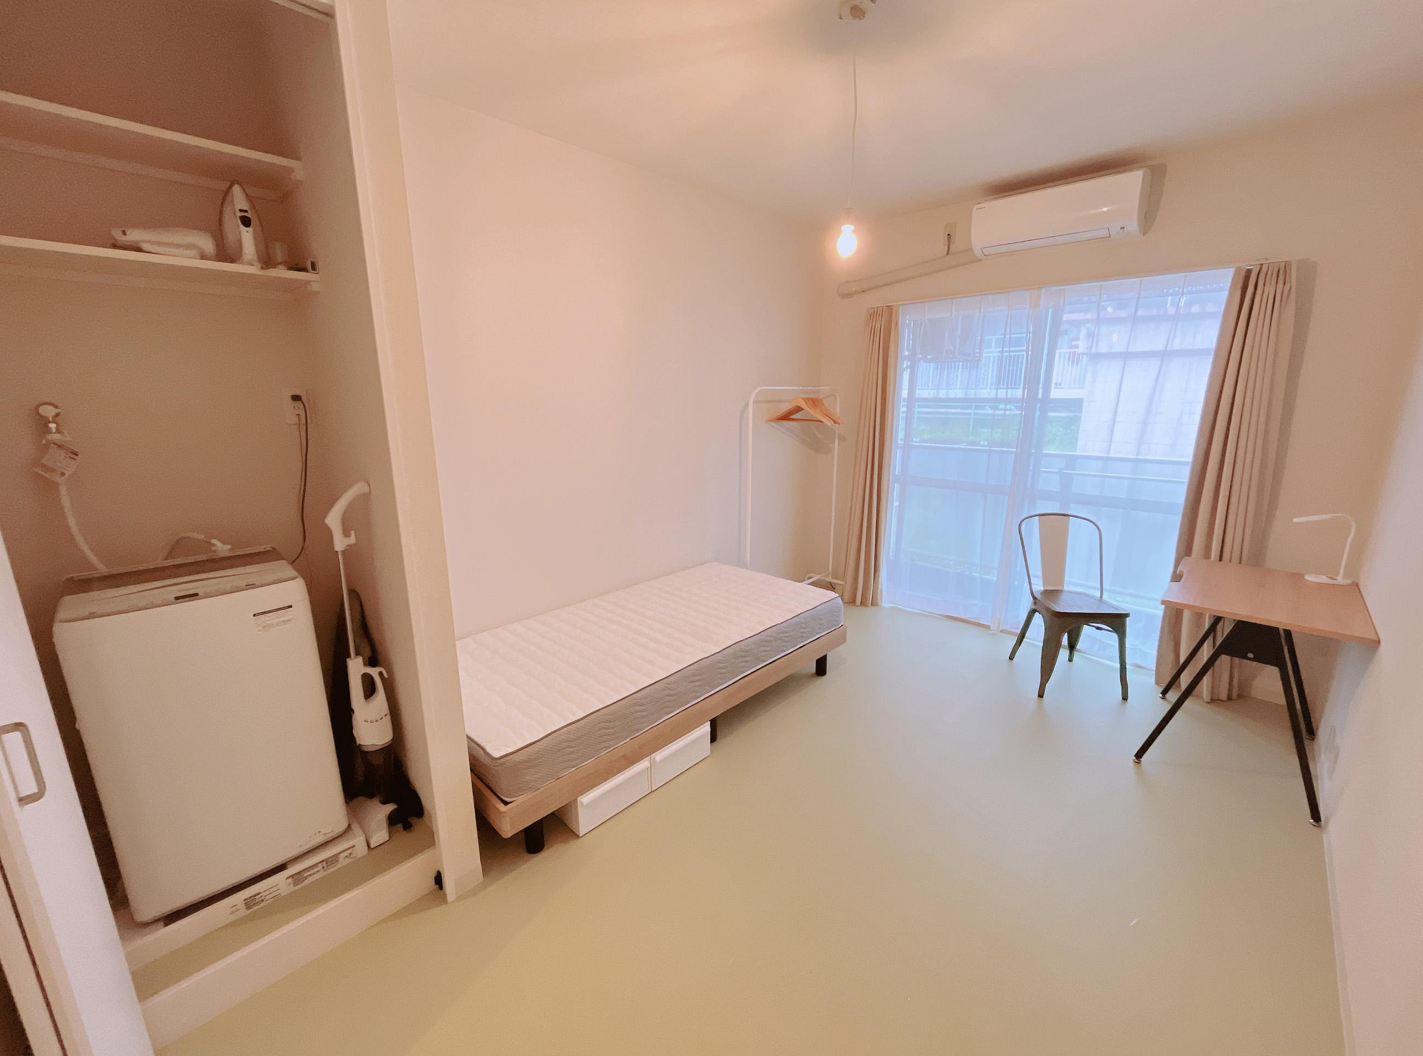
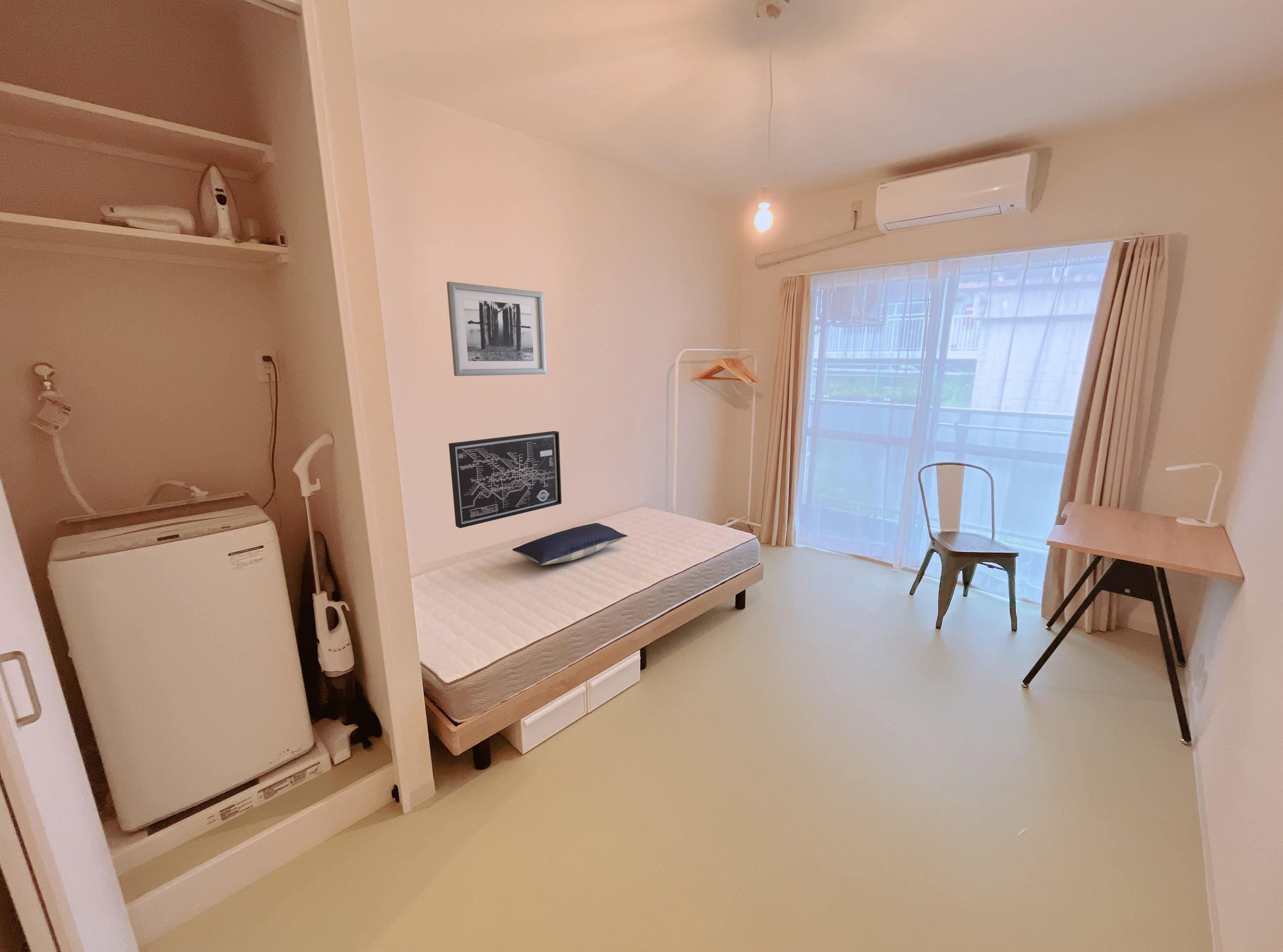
+ wall art (510, 476)
+ wall art (501, 332)
+ pillow (571, 543)
